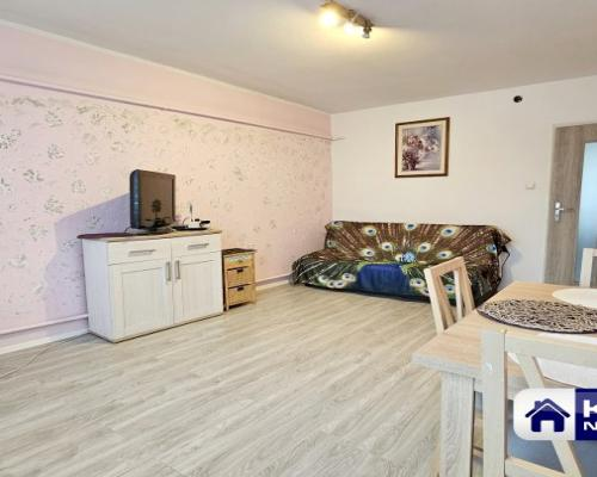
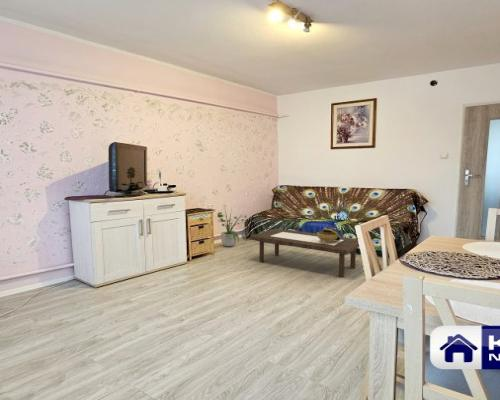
+ potted plant (231, 223)
+ decorative container (329, 234)
+ coffee table (305, 247)
